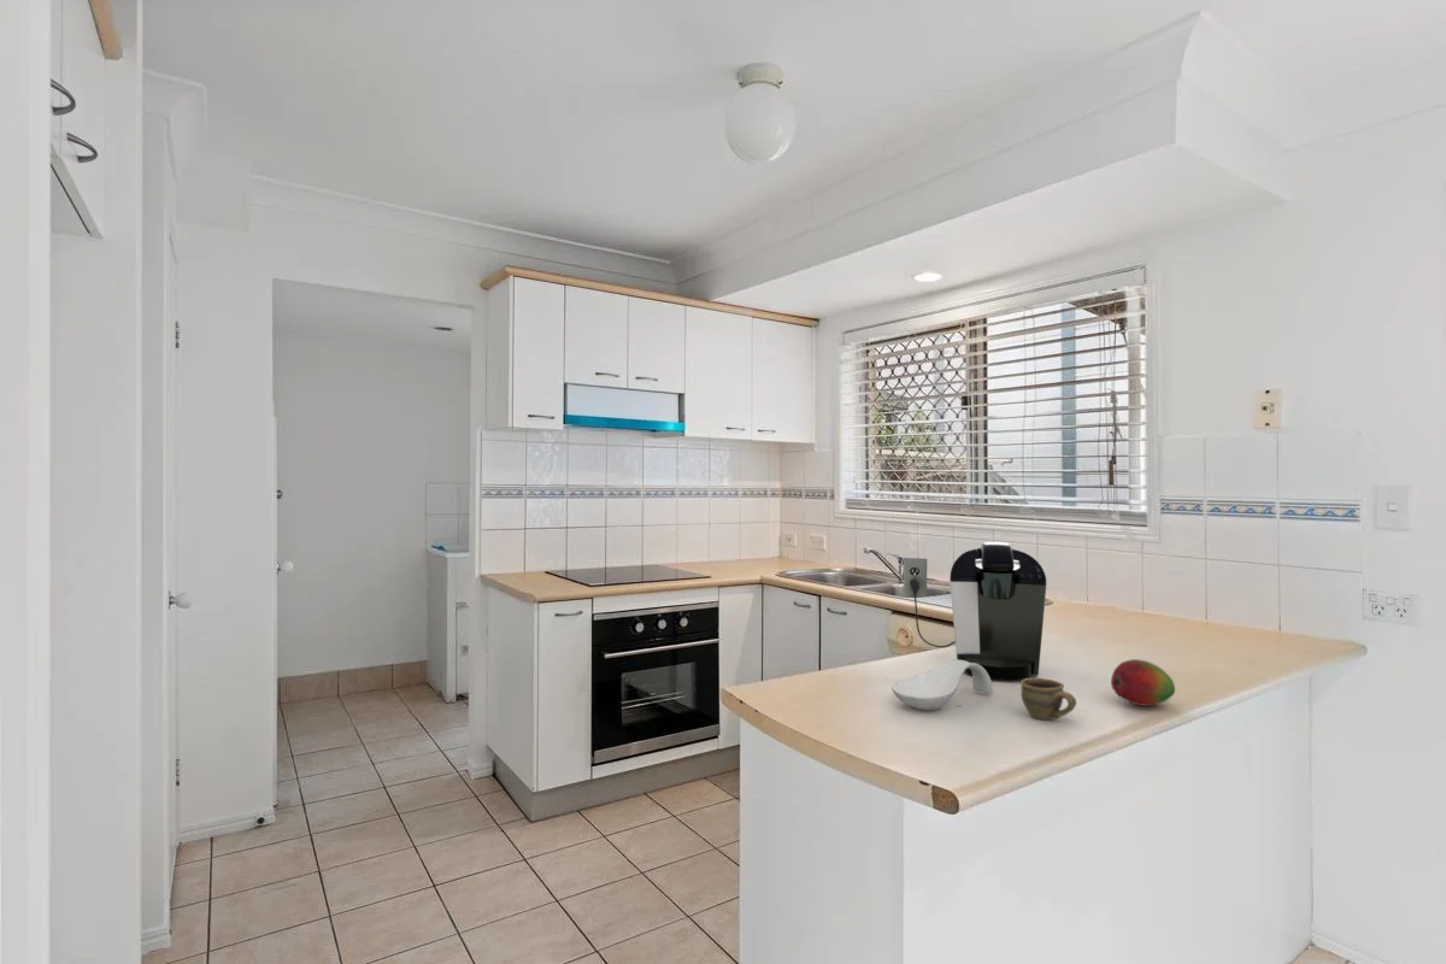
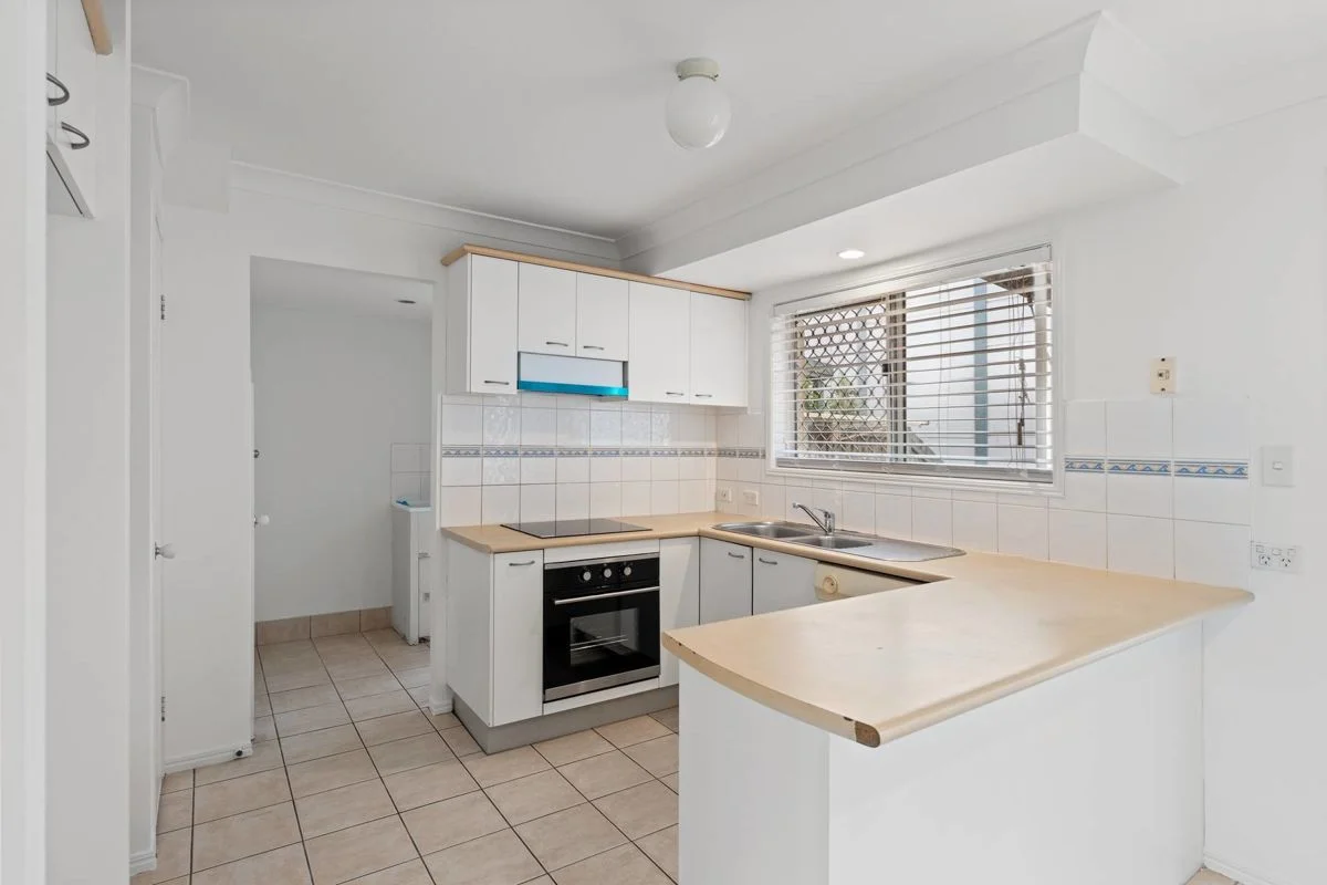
- coffee maker (970, 604)
- fruit (1142, 682)
- cup (1047, 701)
- spoon rest (944, 682)
